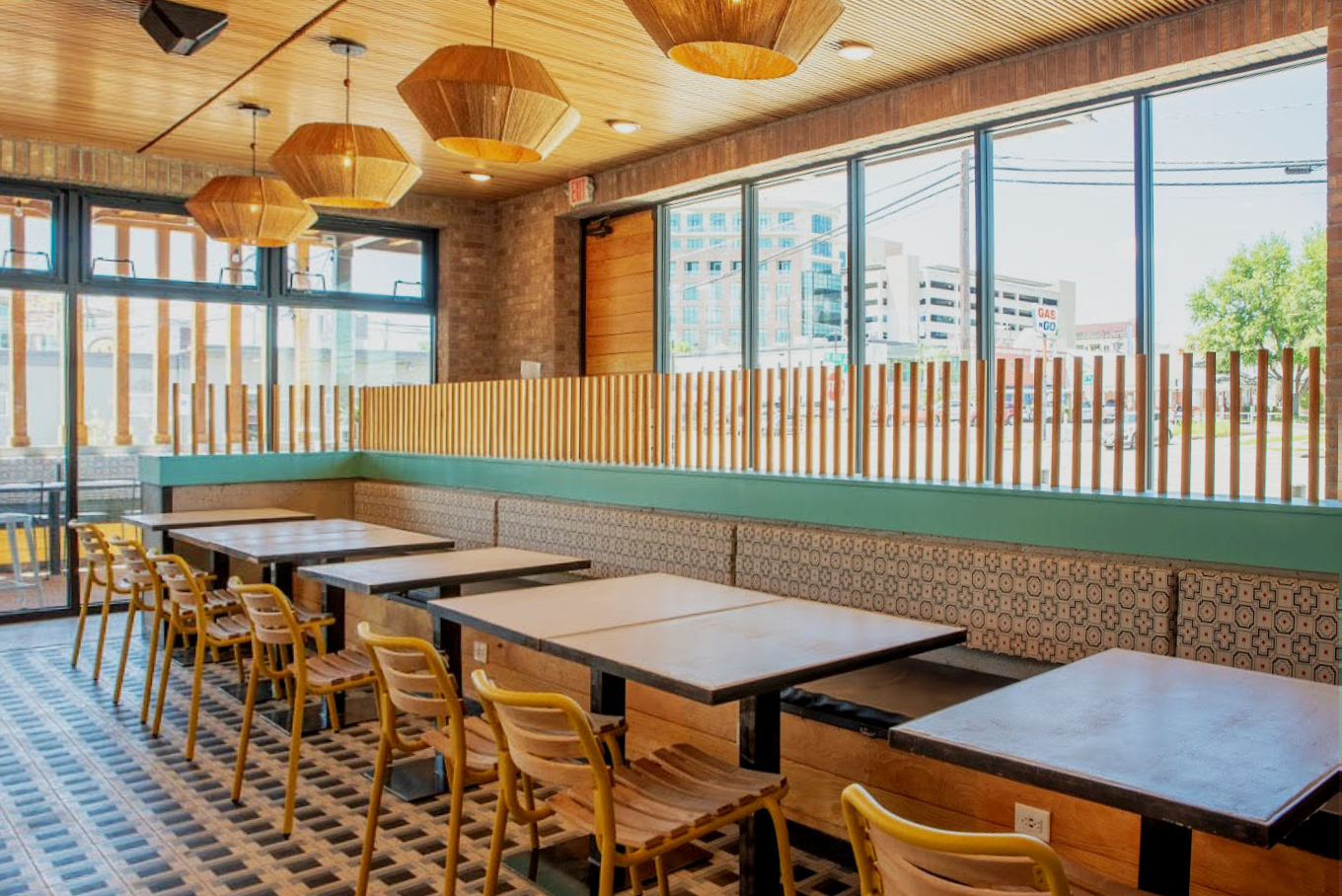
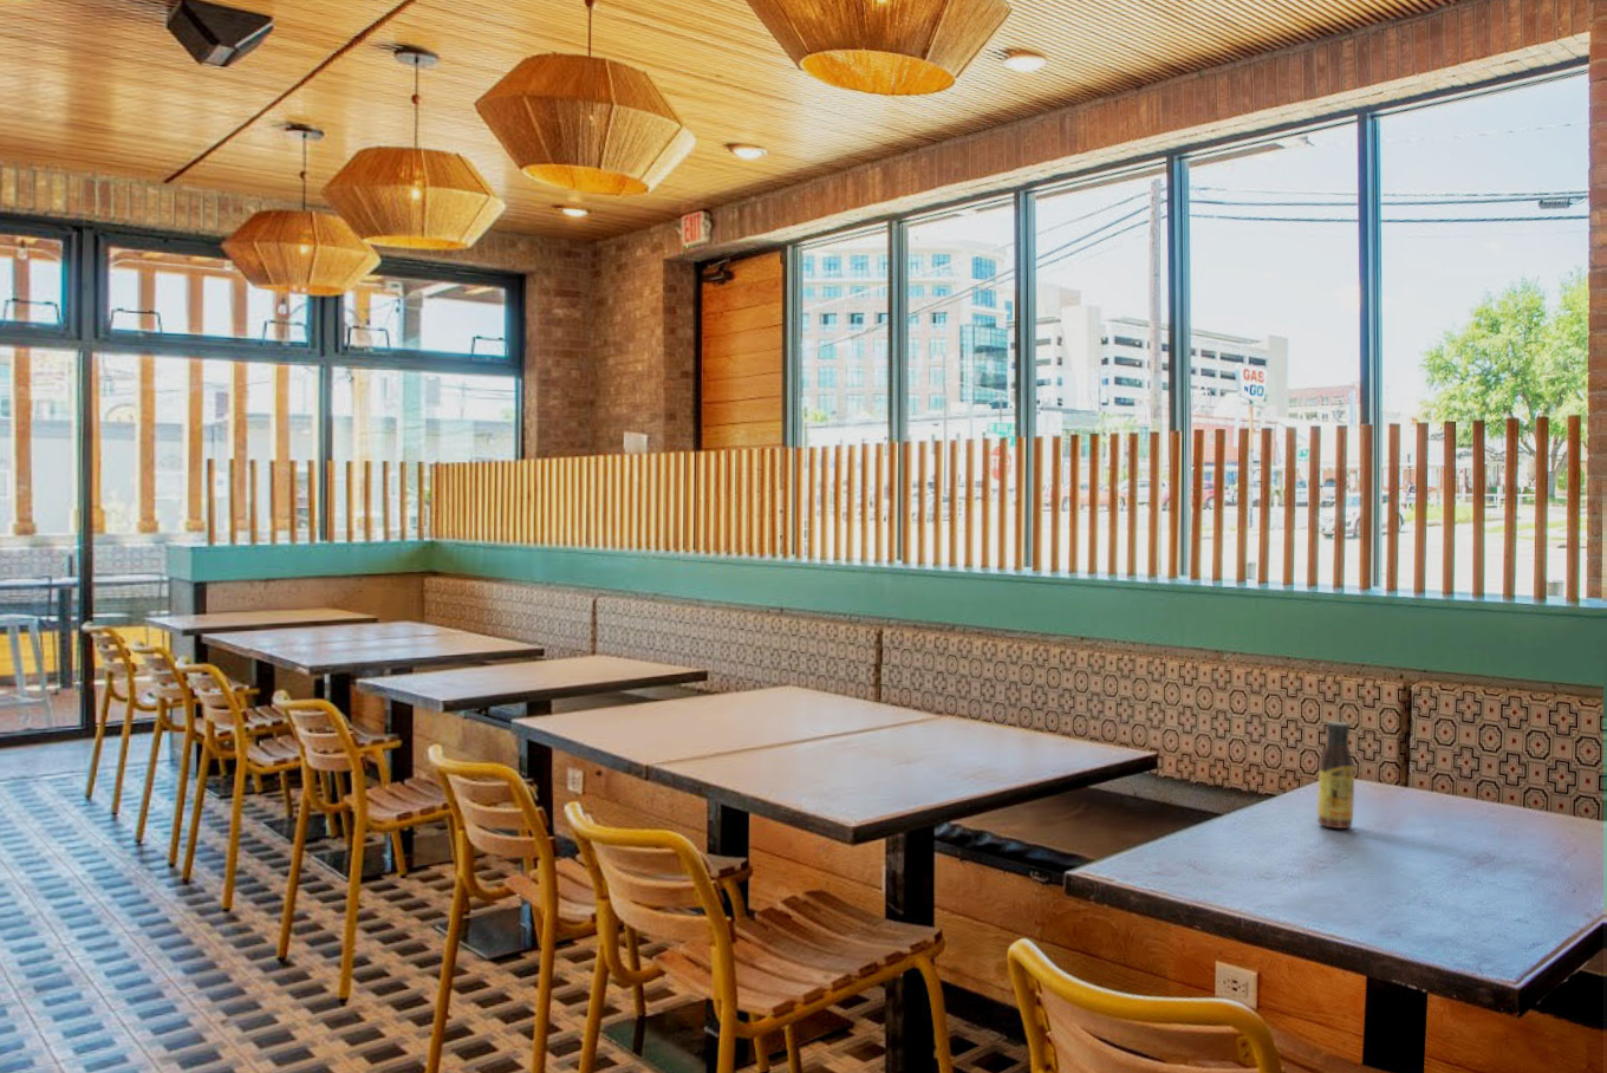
+ sauce bottle (1335, 774)
